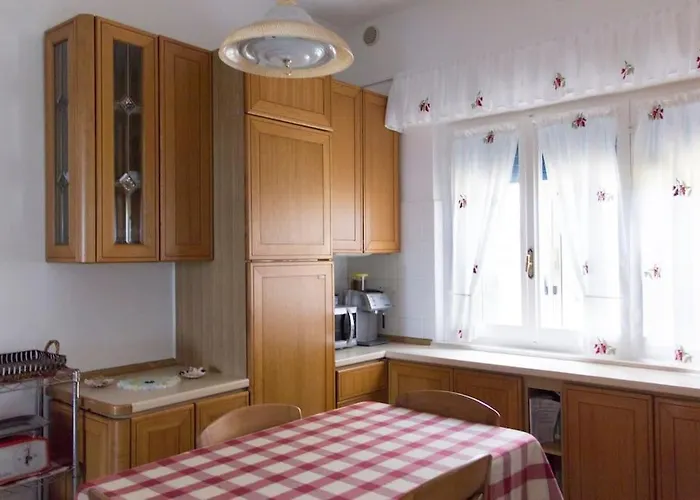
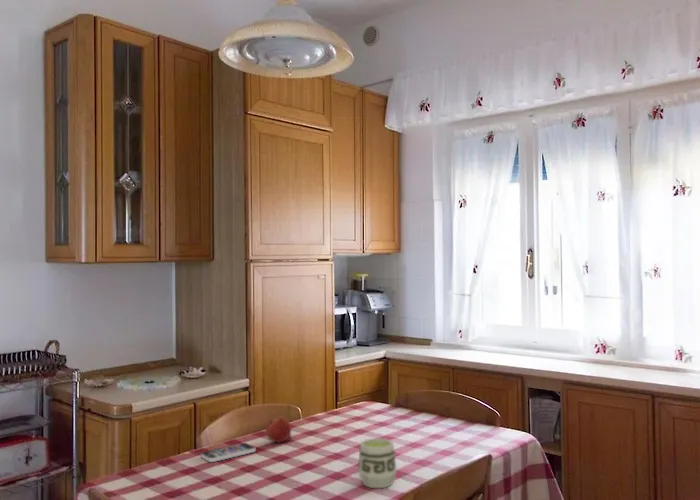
+ cup (377, 463)
+ smartphone (228, 452)
+ fruit (279, 428)
